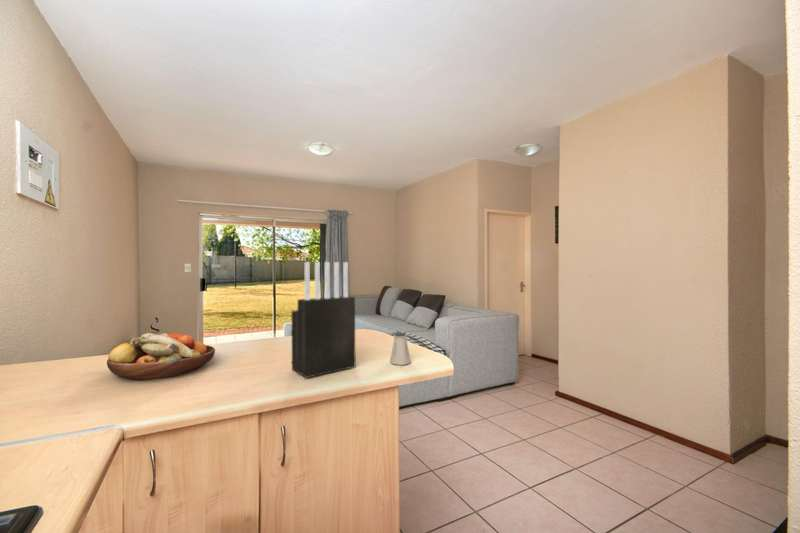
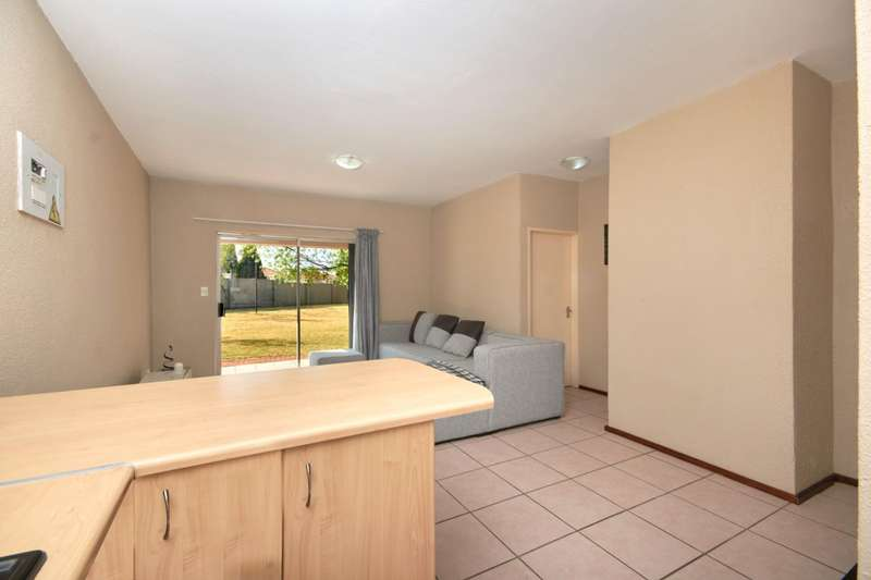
- knife block (322, 315)
- fruit bowl (165, 349)
- saltshaker (400, 347)
